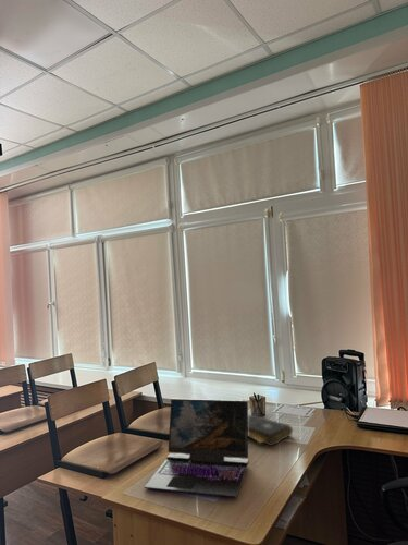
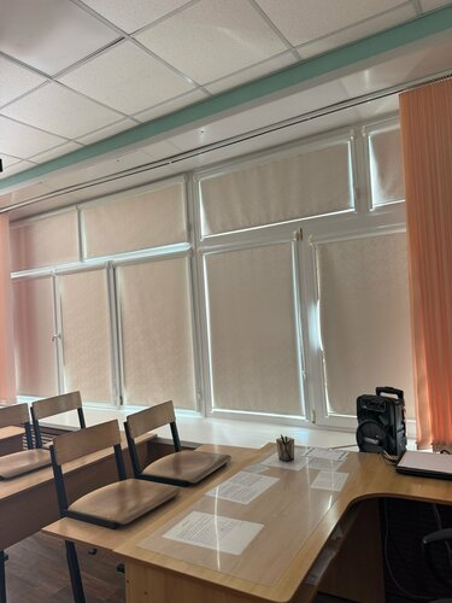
- laptop (199, 443)
- book (260, 429)
